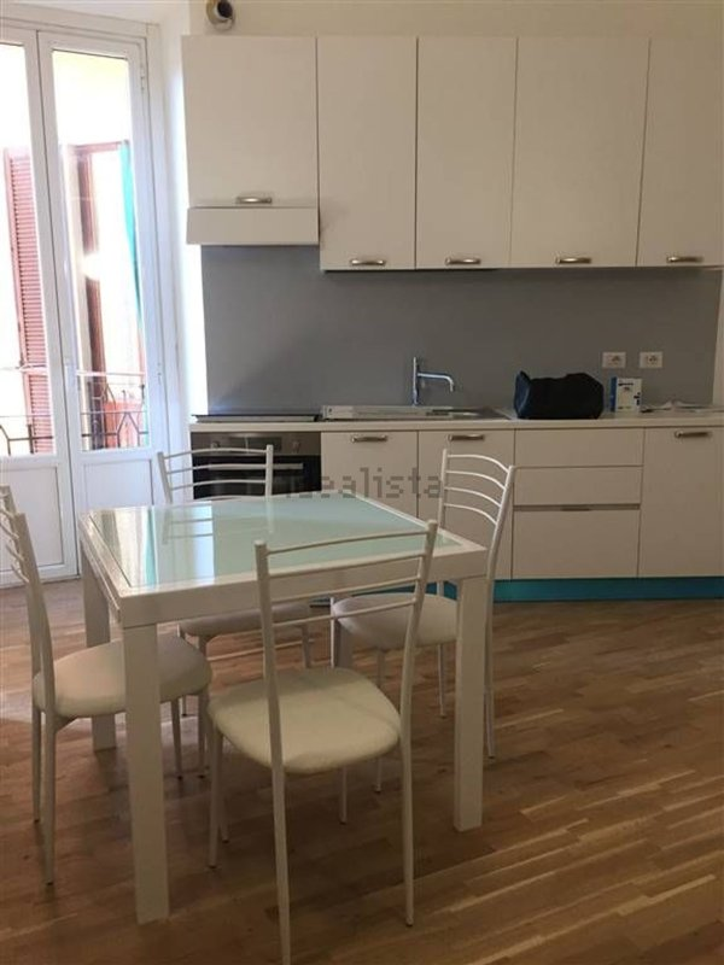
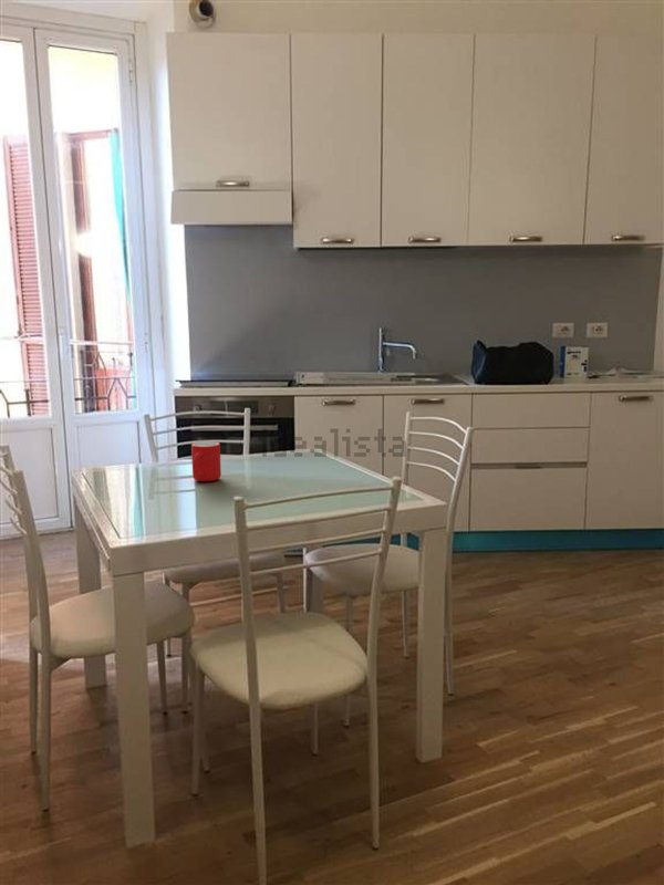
+ cup (203, 462)
